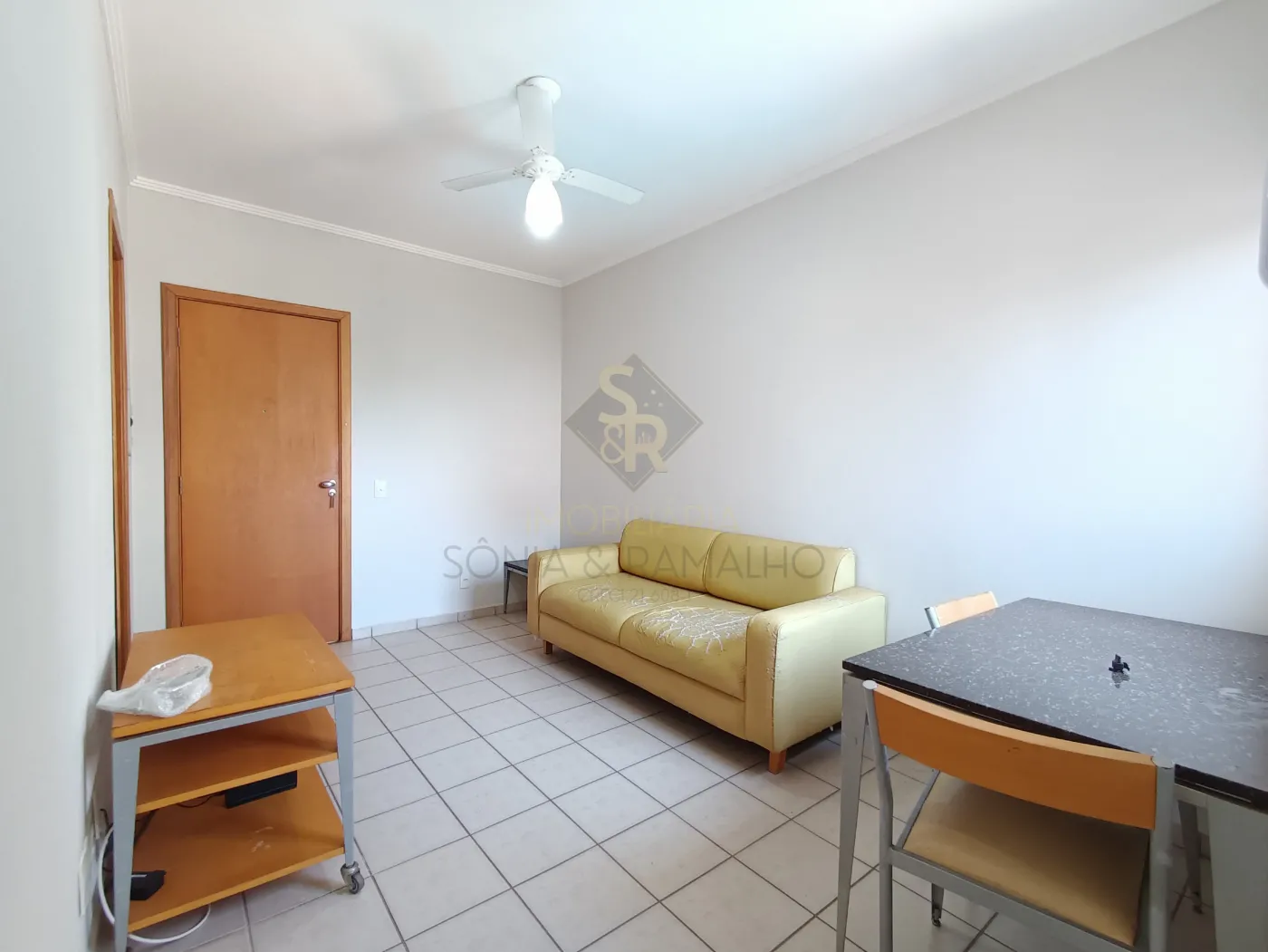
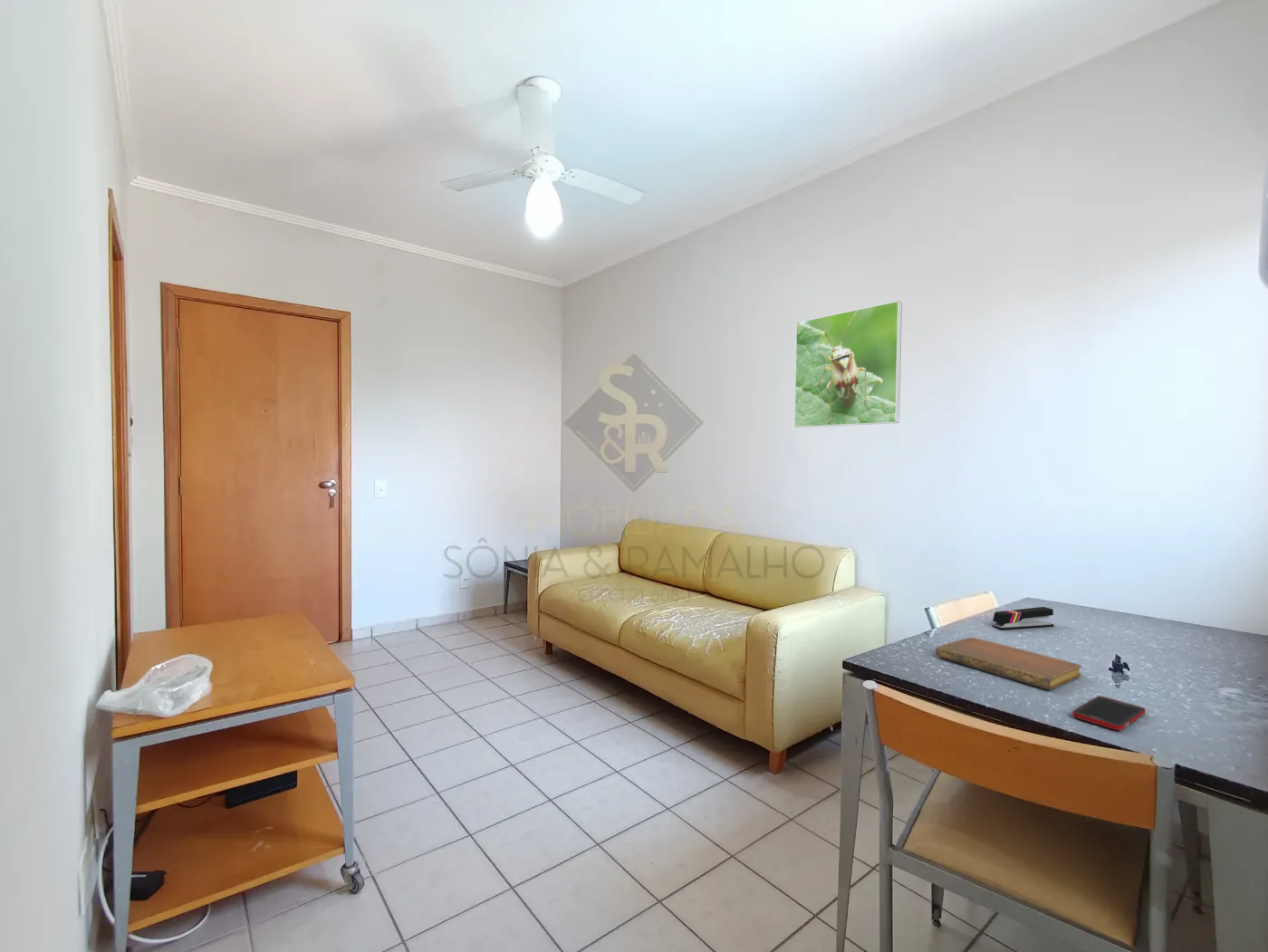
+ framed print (844, 369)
+ notebook (1005, 660)
+ cell phone (1109, 712)
+ stapler (1023, 618)
